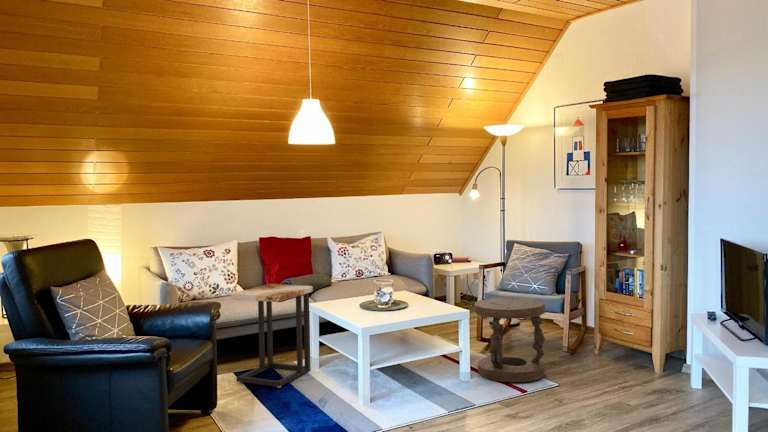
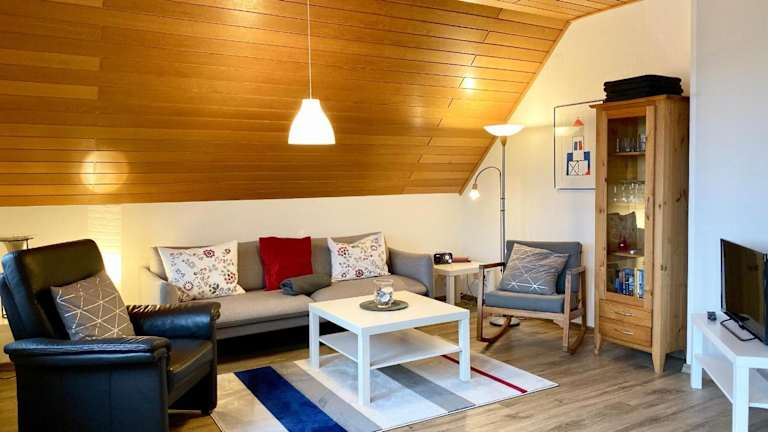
- side table (271, 333)
- stool (502, 337)
